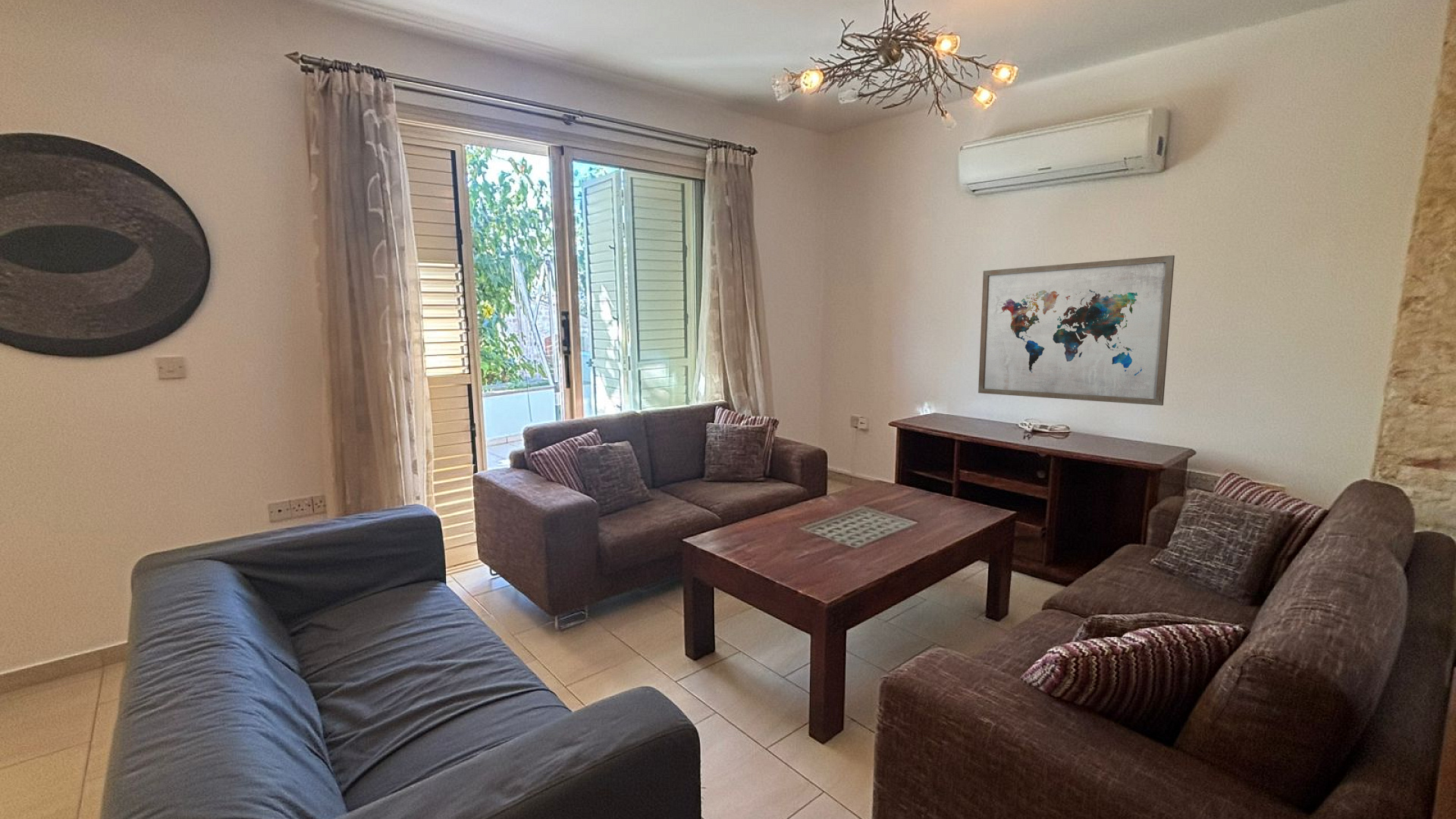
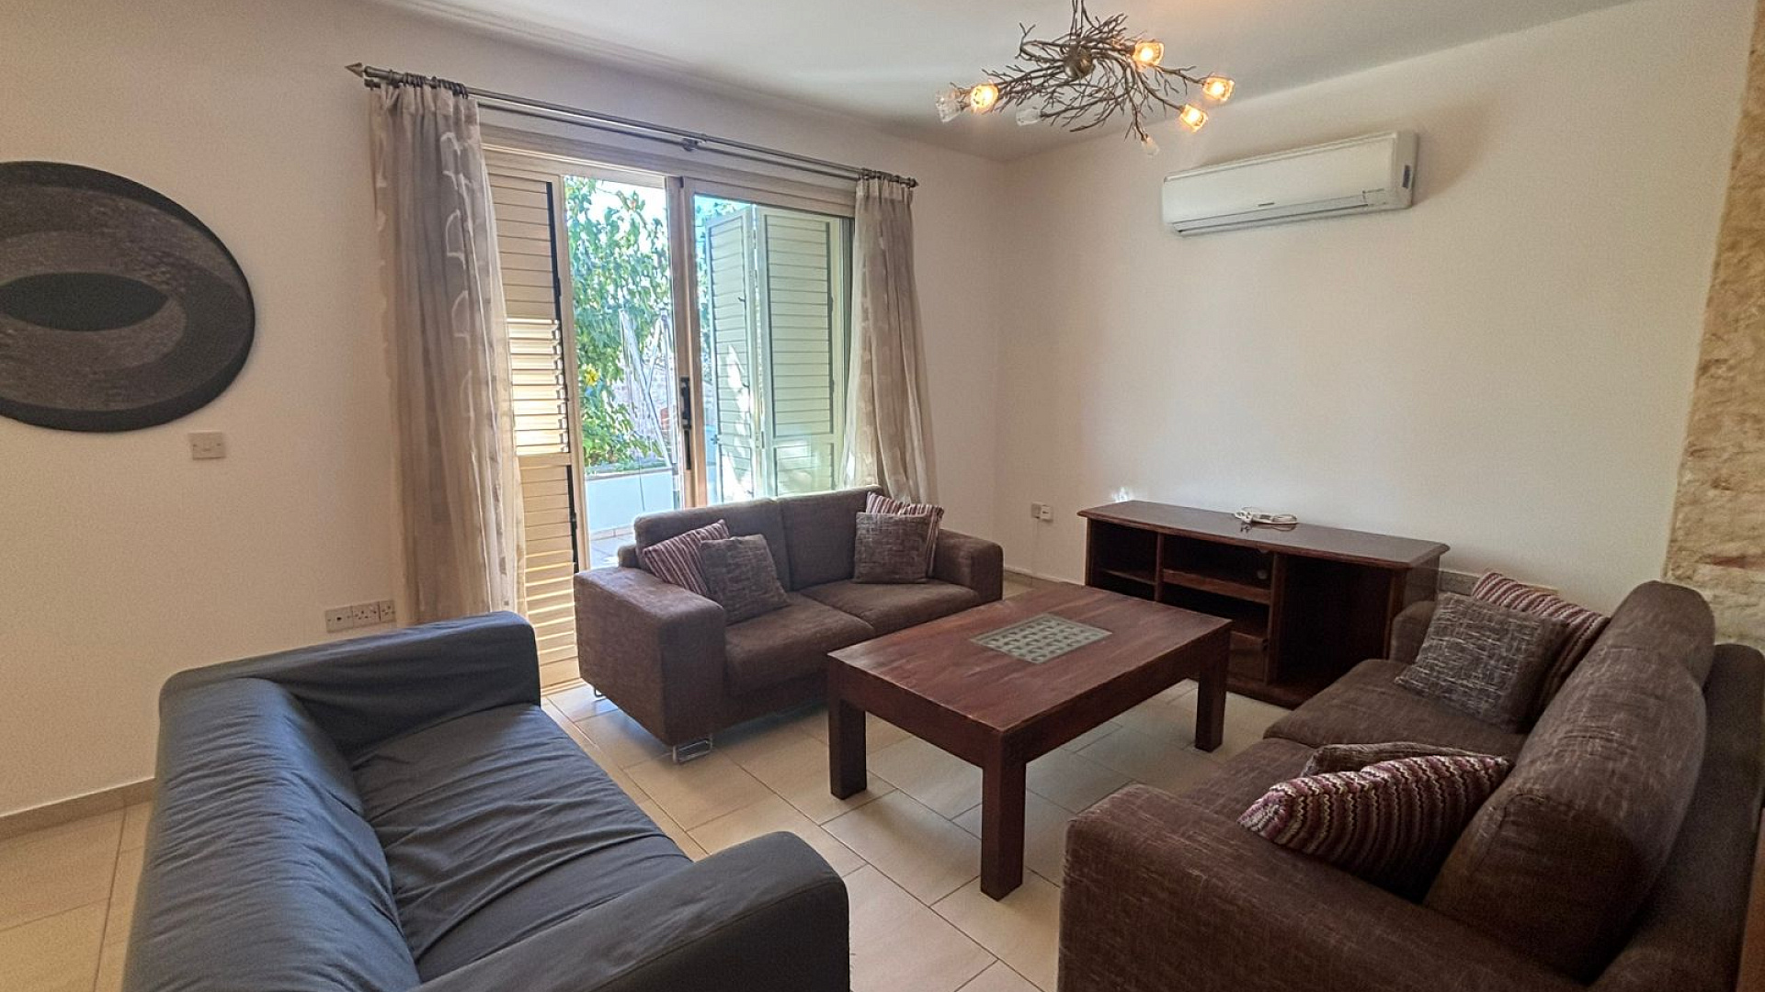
- wall art (1065, 331)
